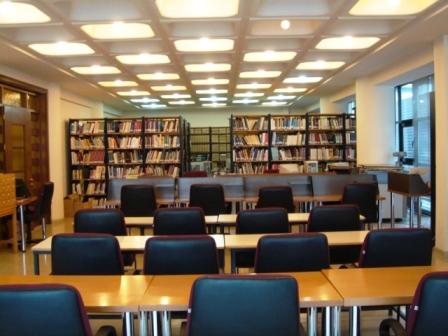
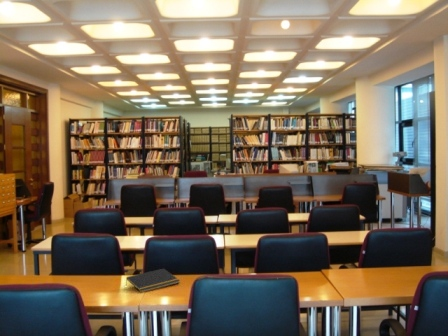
+ notepad (153, 279)
